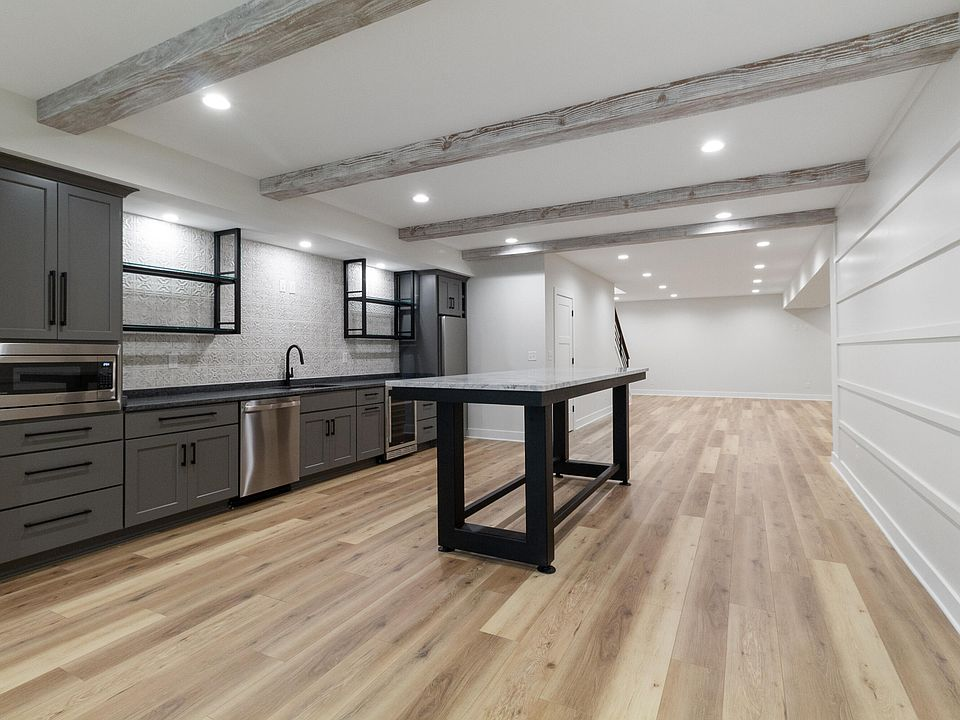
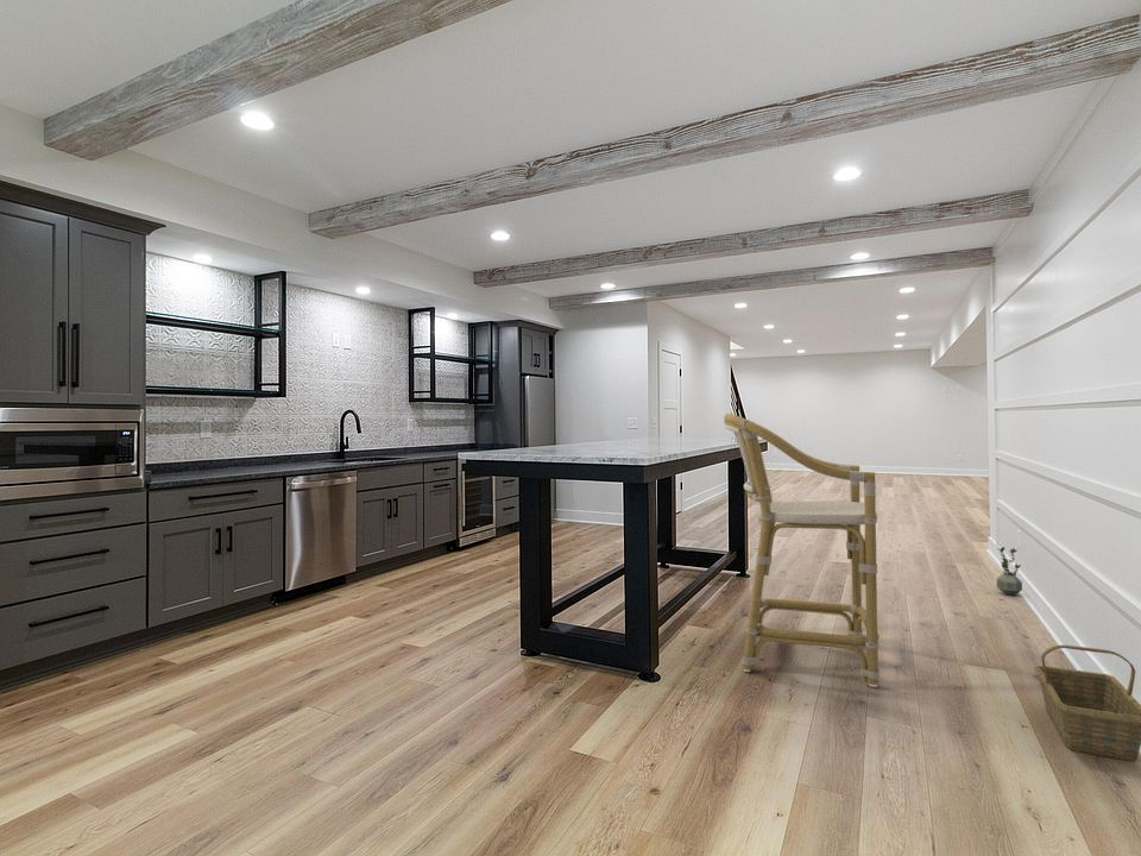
+ bar stool (796, 527)
+ potted plant (1008, 571)
+ basket (1086, 691)
